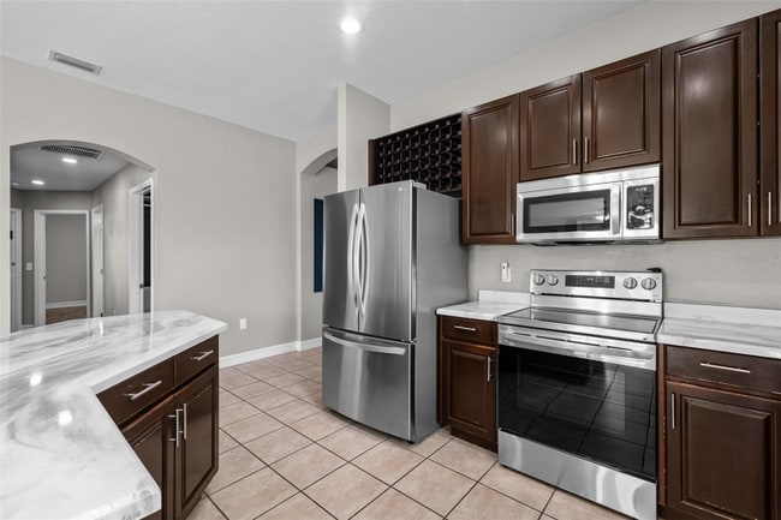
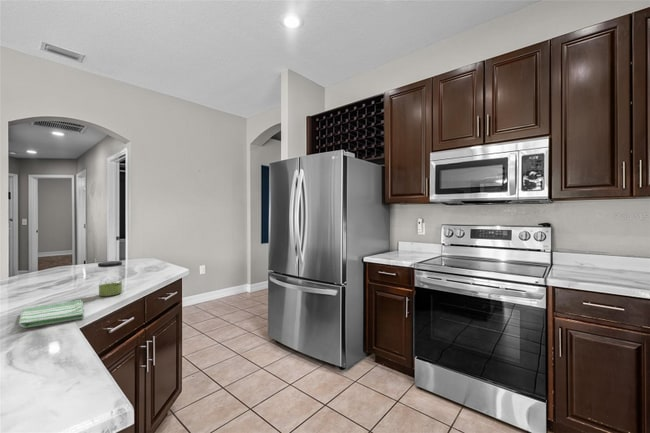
+ dish towel (53, 312)
+ jar (111, 282)
